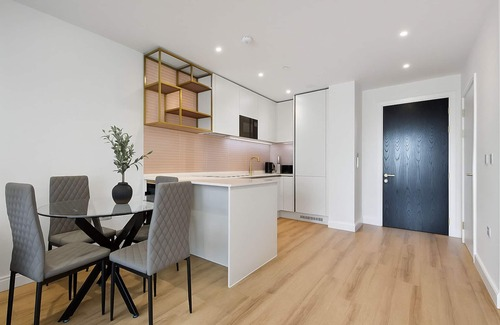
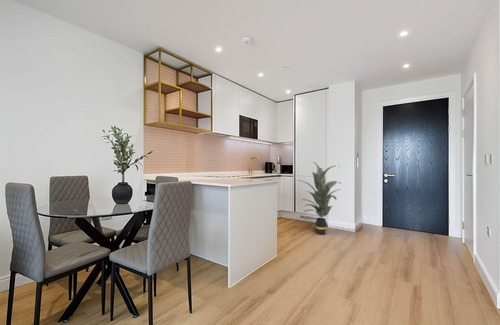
+ indoor plant (319, 197)
